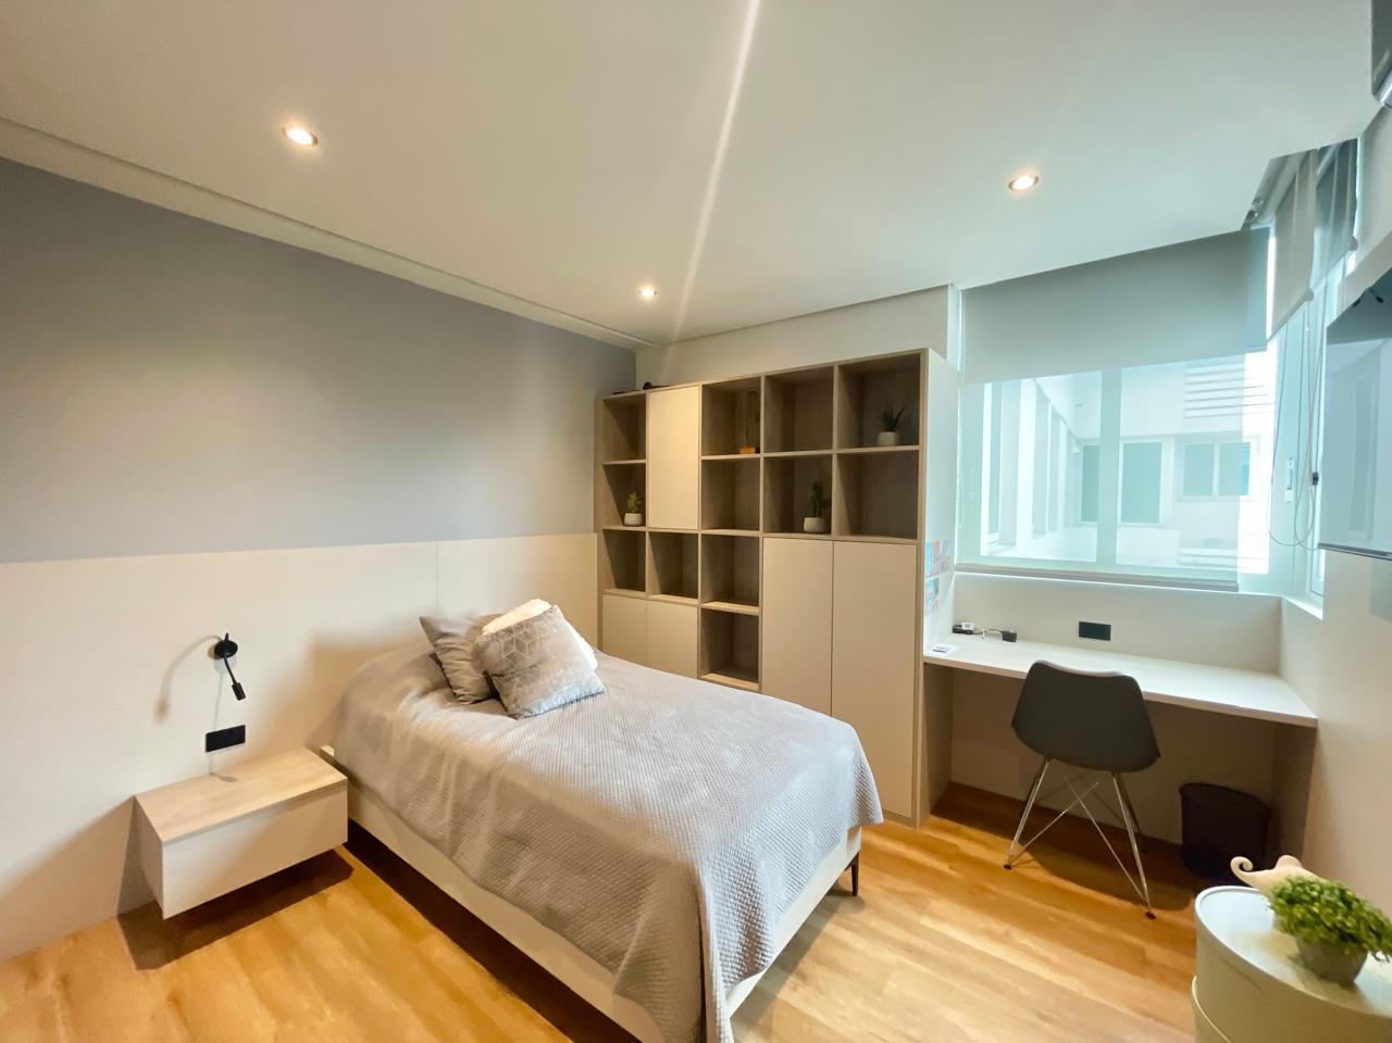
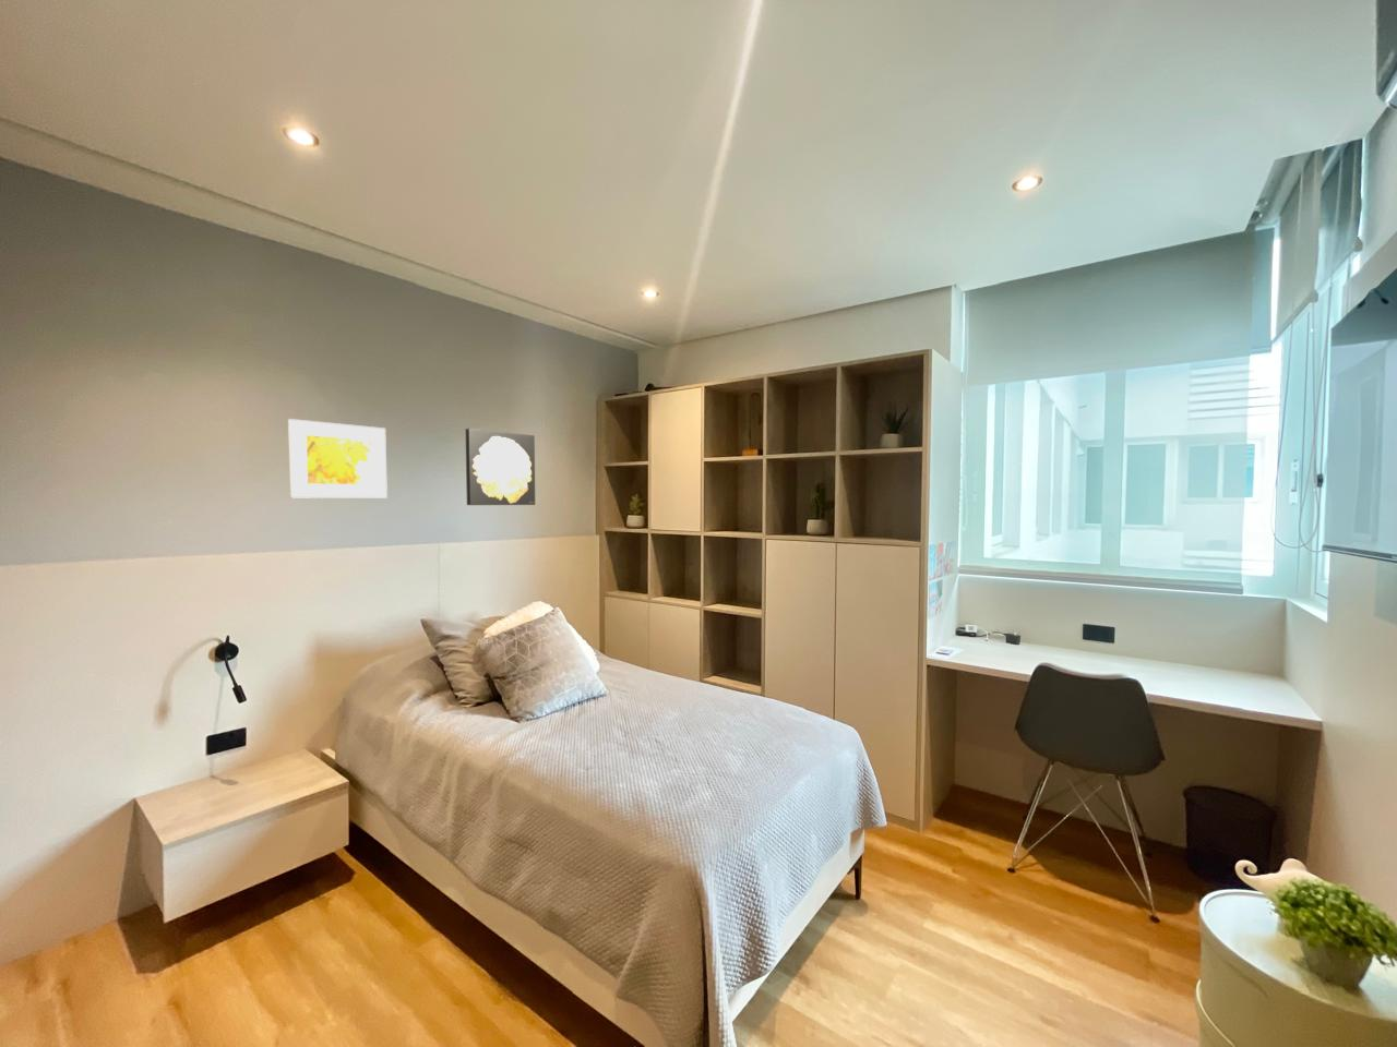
+ wall art (501, 467)
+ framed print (340, 460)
